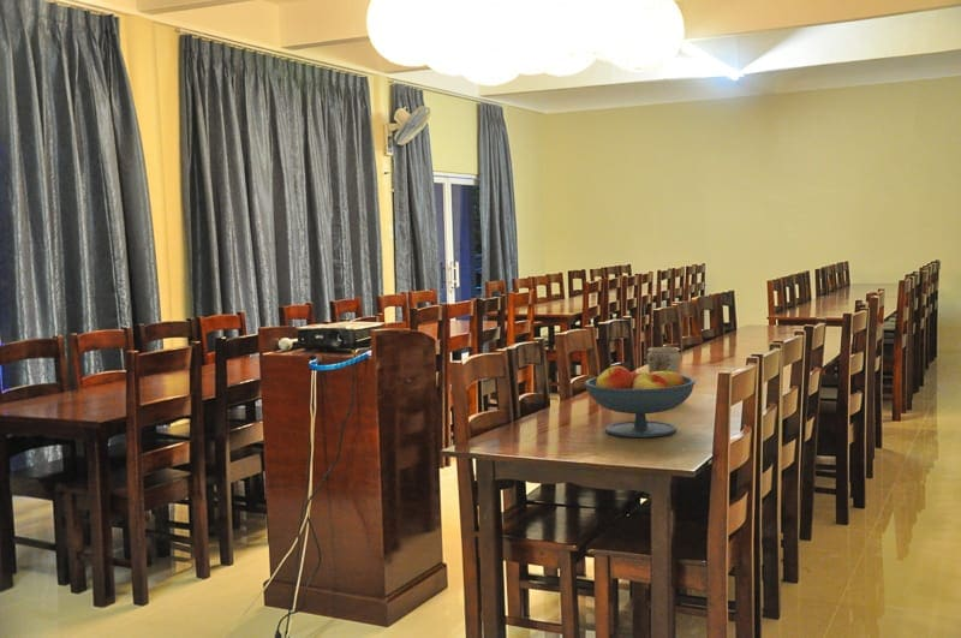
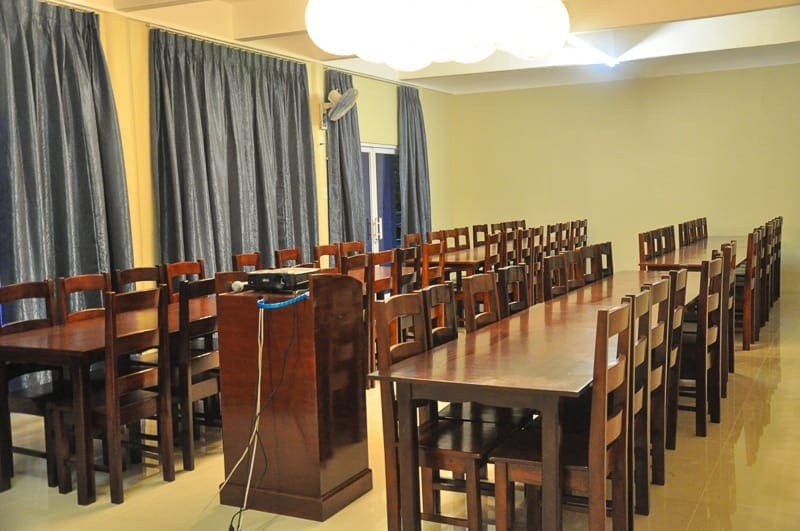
- vase (663, 370)
- fruit bowl (639, 396)
